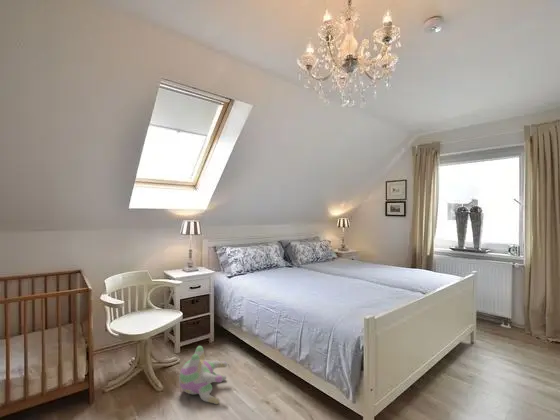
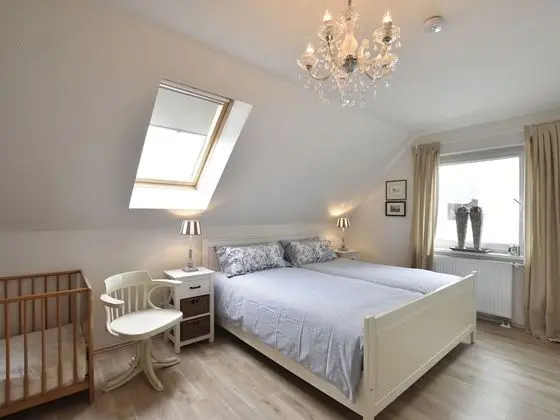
- plush toy (202, 370)
